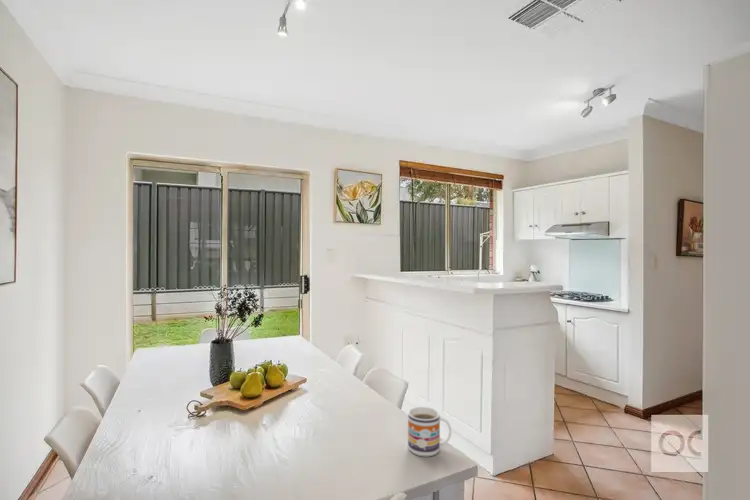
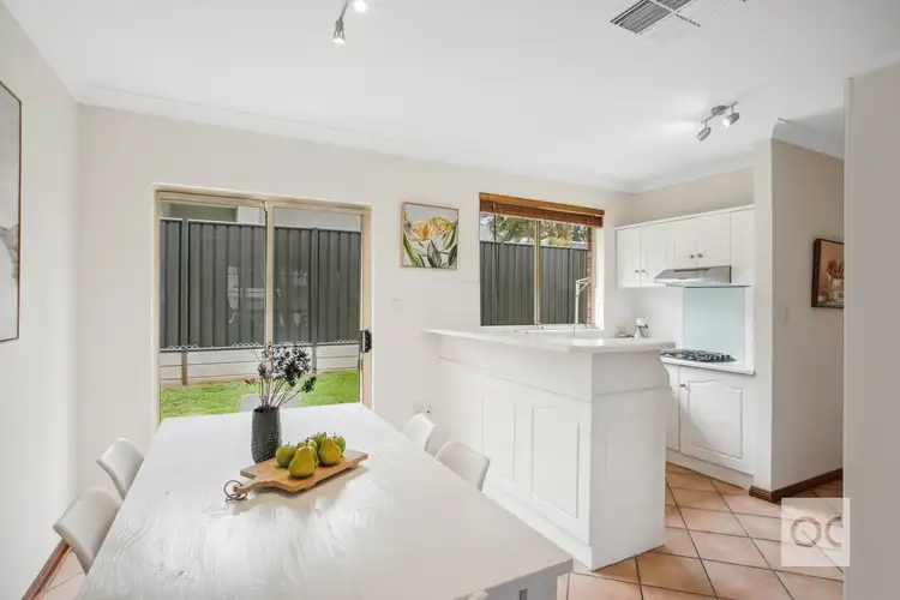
- mug (427, 431)
